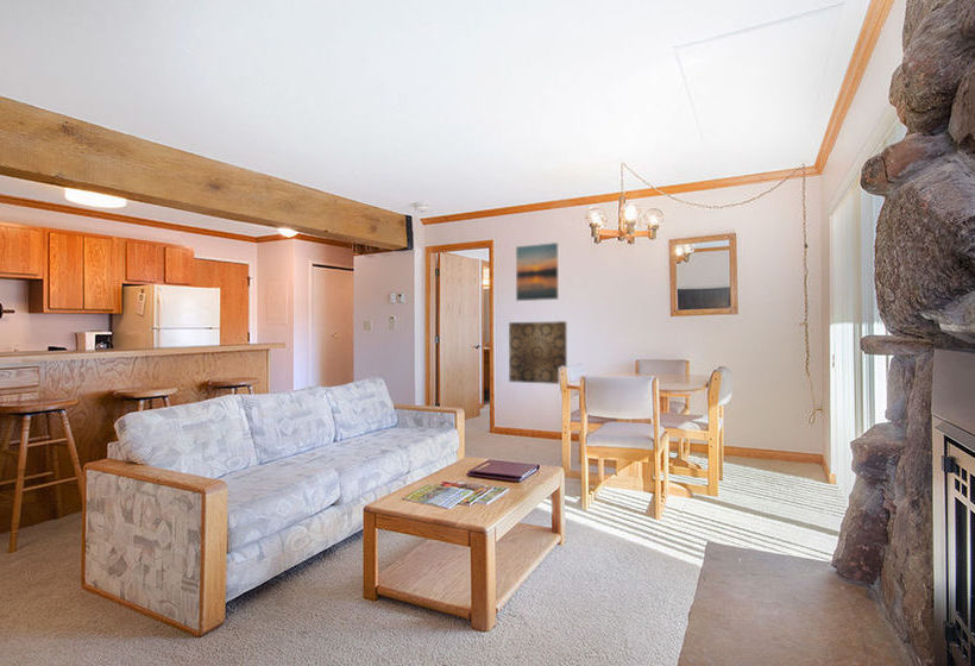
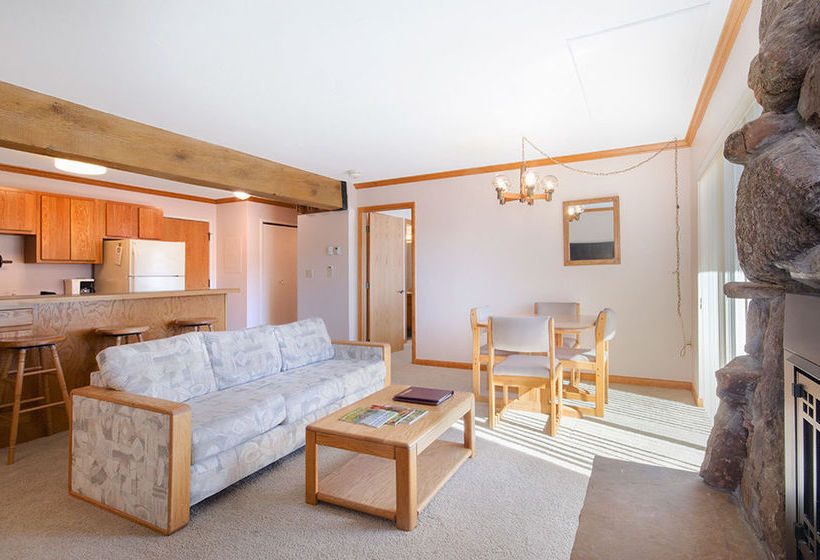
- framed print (536, 272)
- wall art (536, 352)
